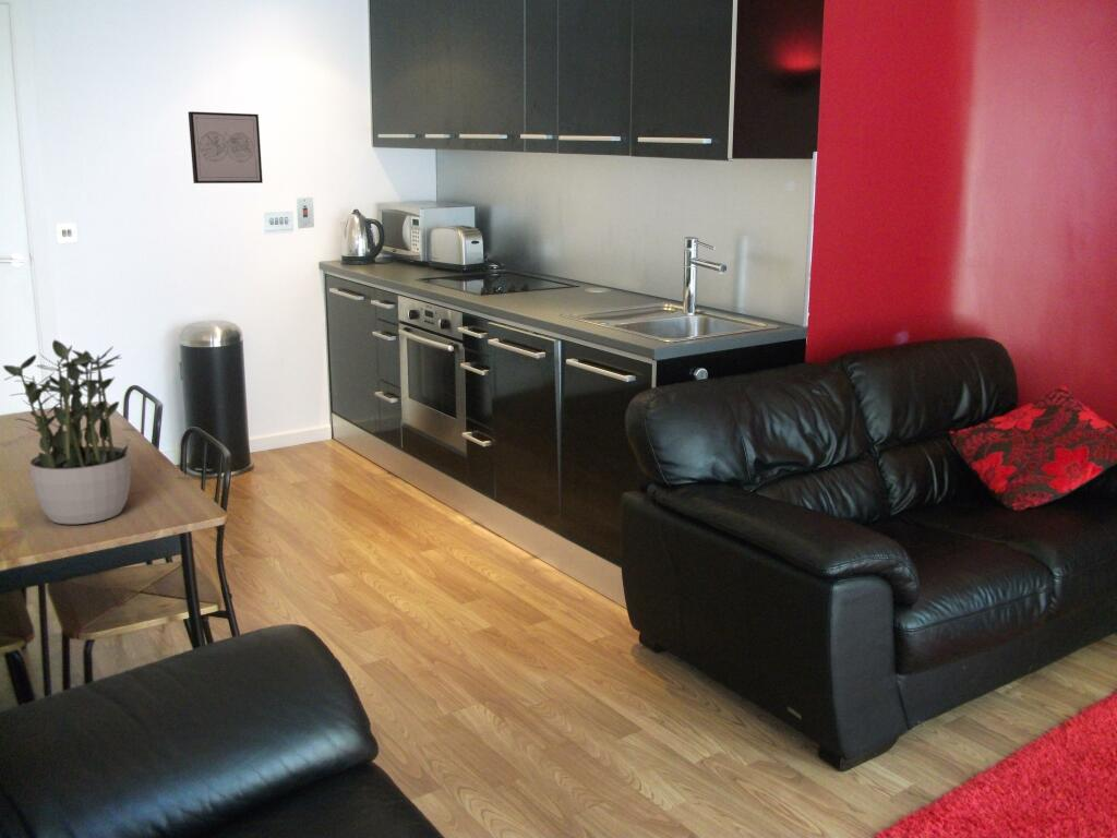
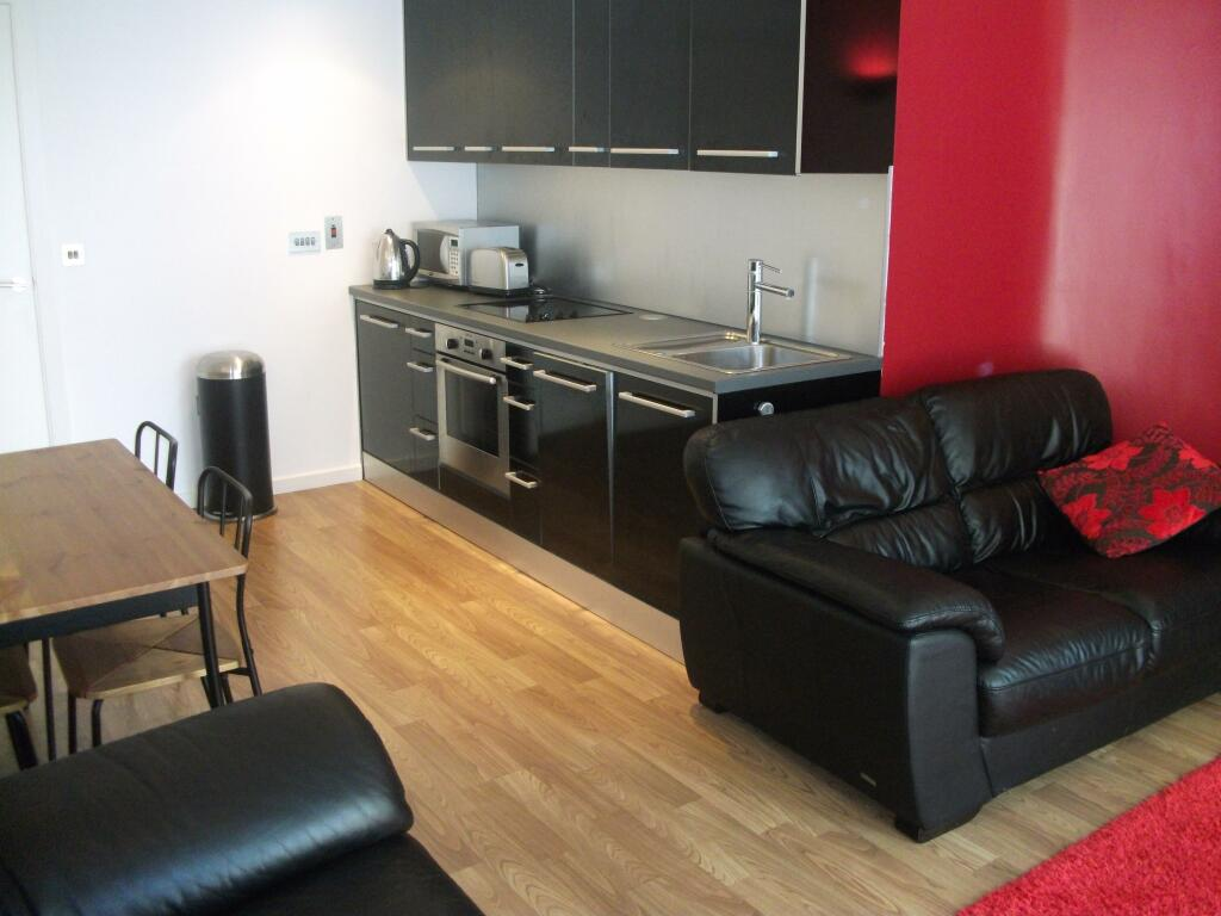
- wall art (226, 147)
- potted plant (69, 427)
